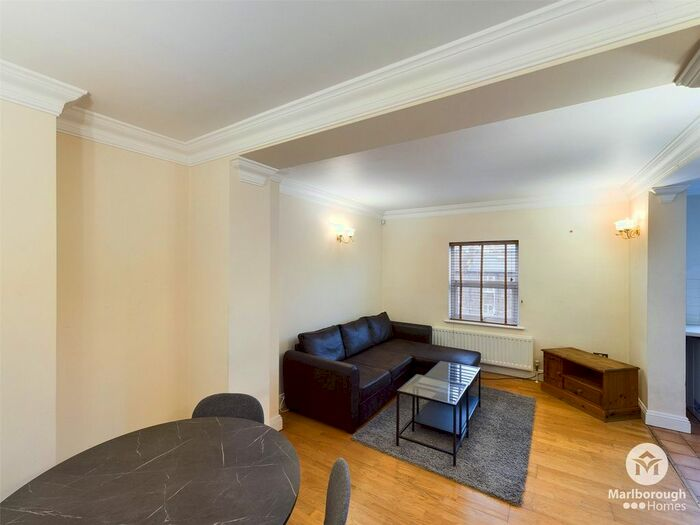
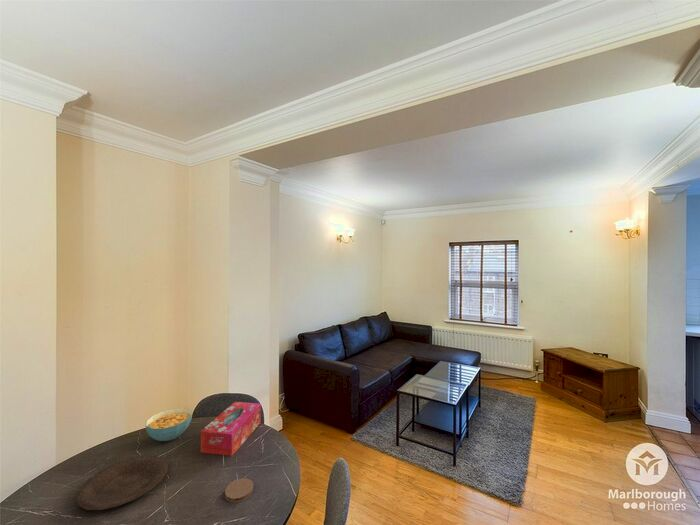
+ plate (125, 482)
+ tissue box (233, 426)
+ cereal bowl (169, 427)
+ coaster (239, 489)
